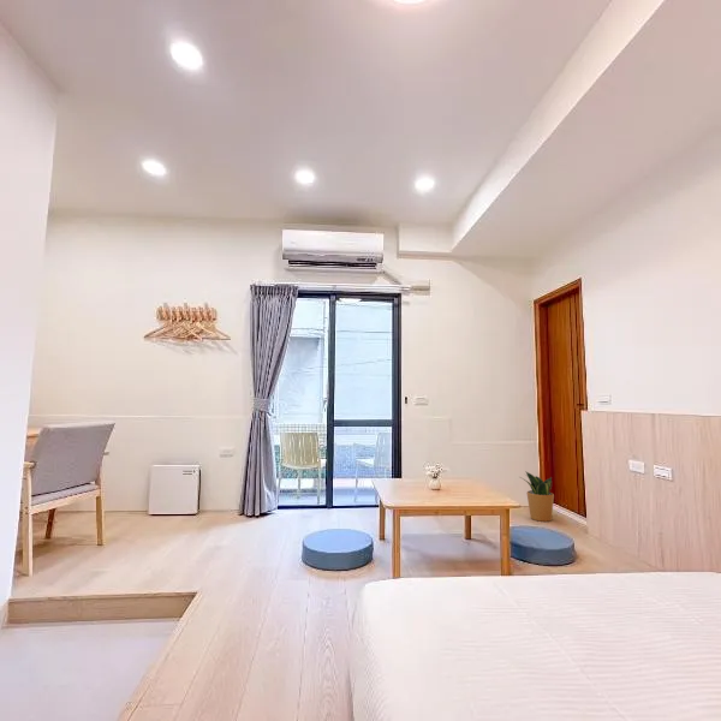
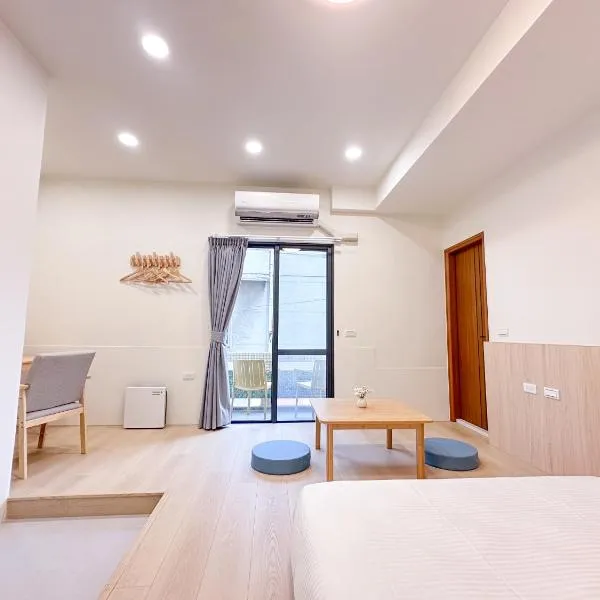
- potted plant (537, 496)
